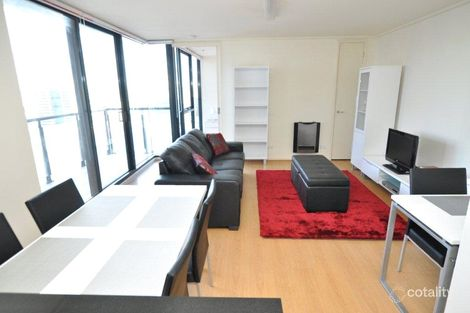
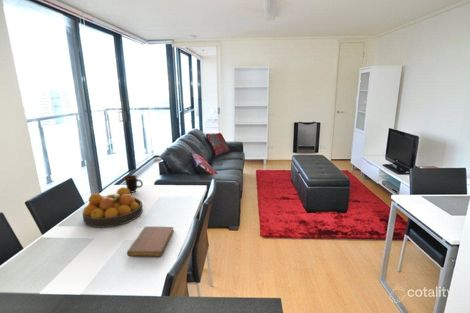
+ mug (133, 183)
+ fruit bowl (113, 203)
+ notebook (152, 240)
